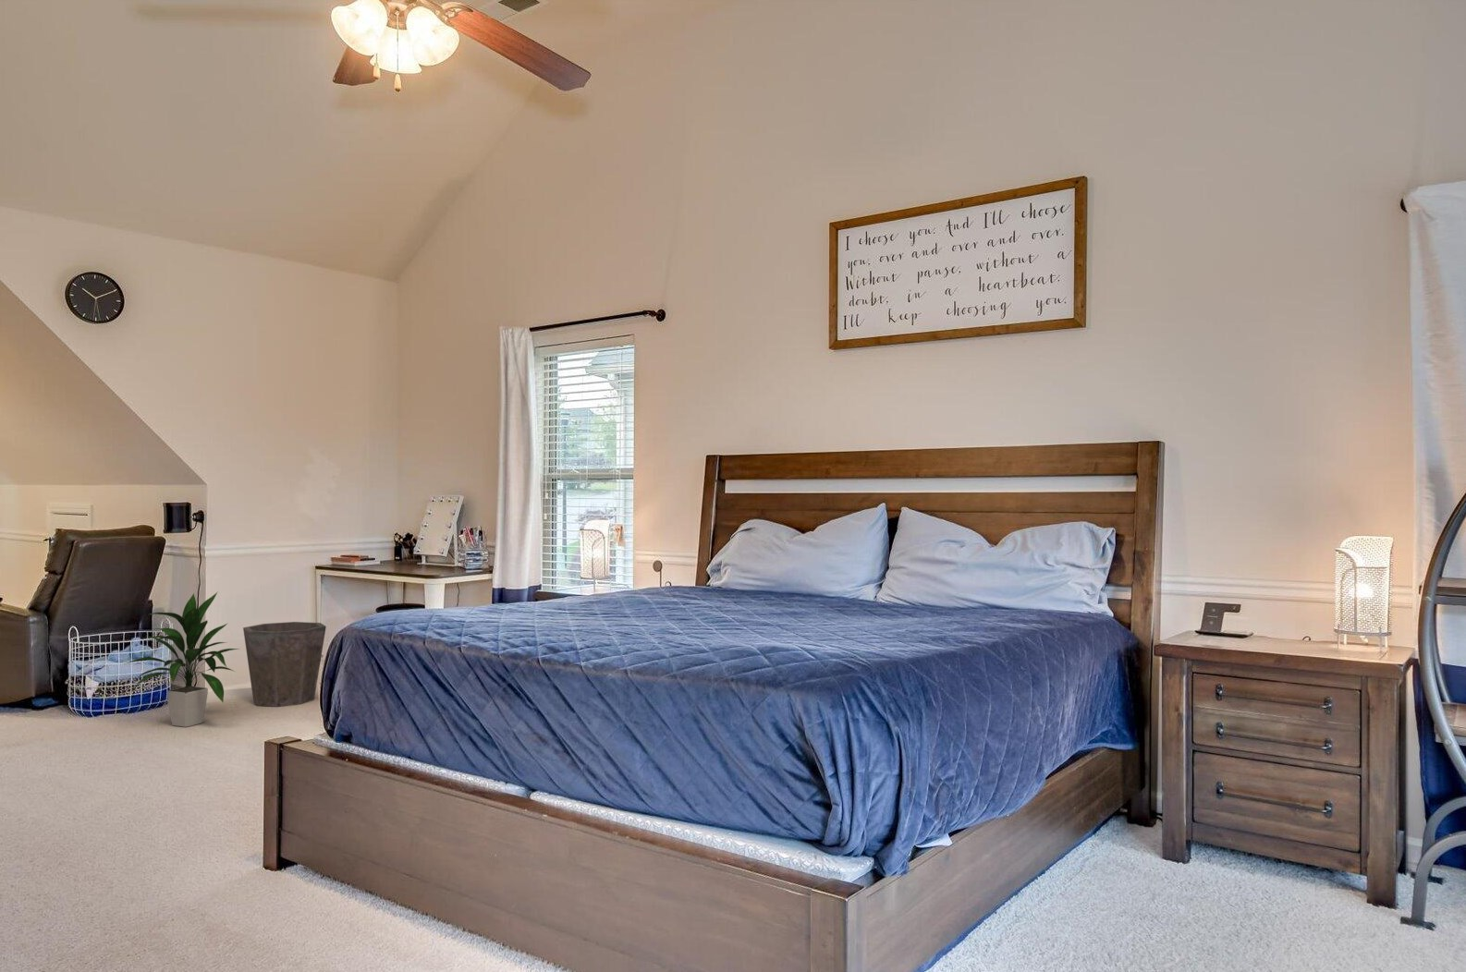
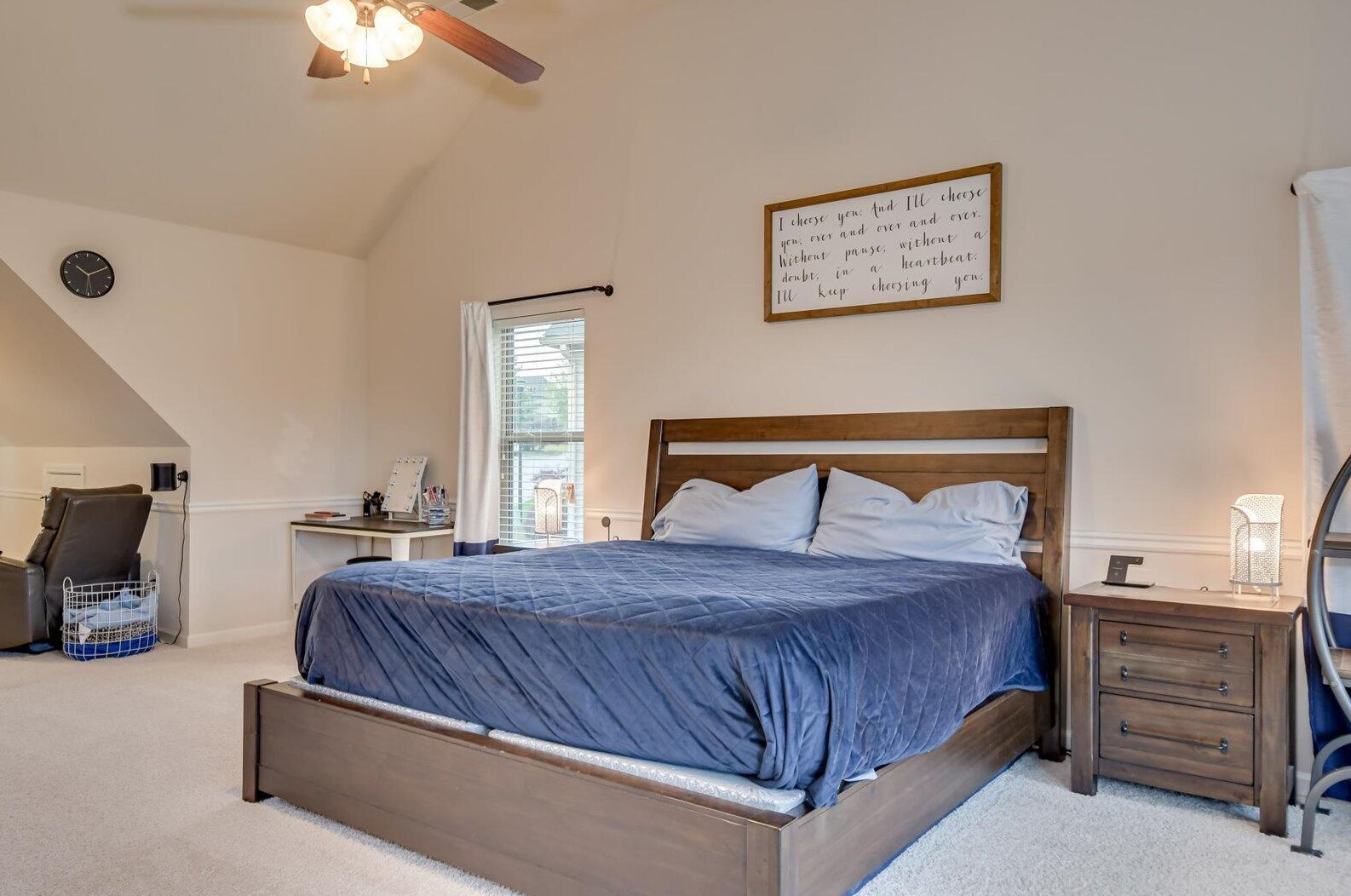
- indoor plant (189, 660)
- waste bin (284, 664)
